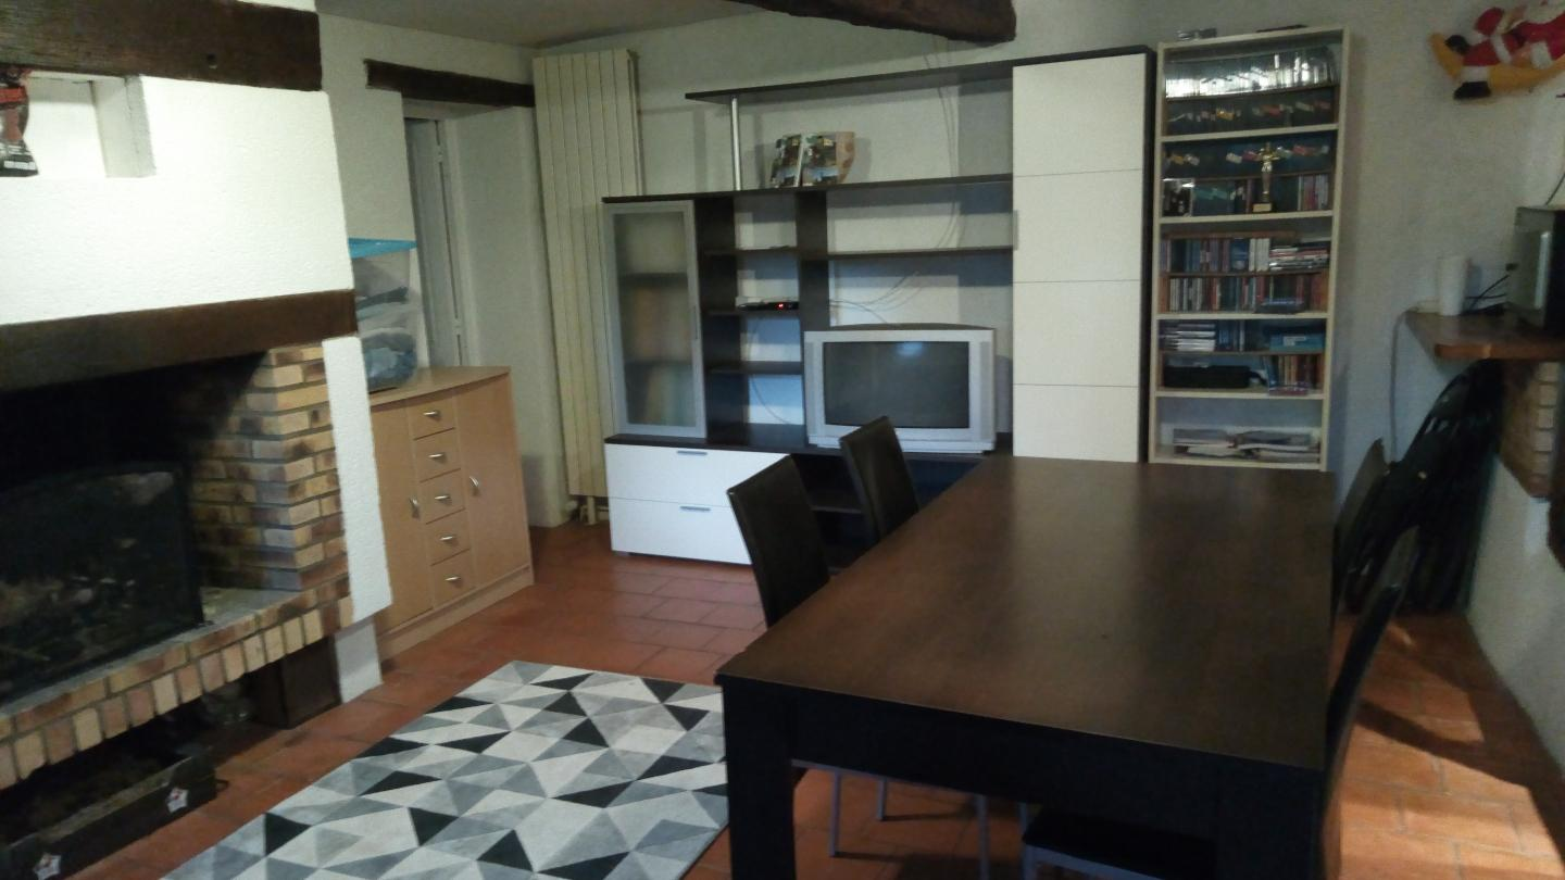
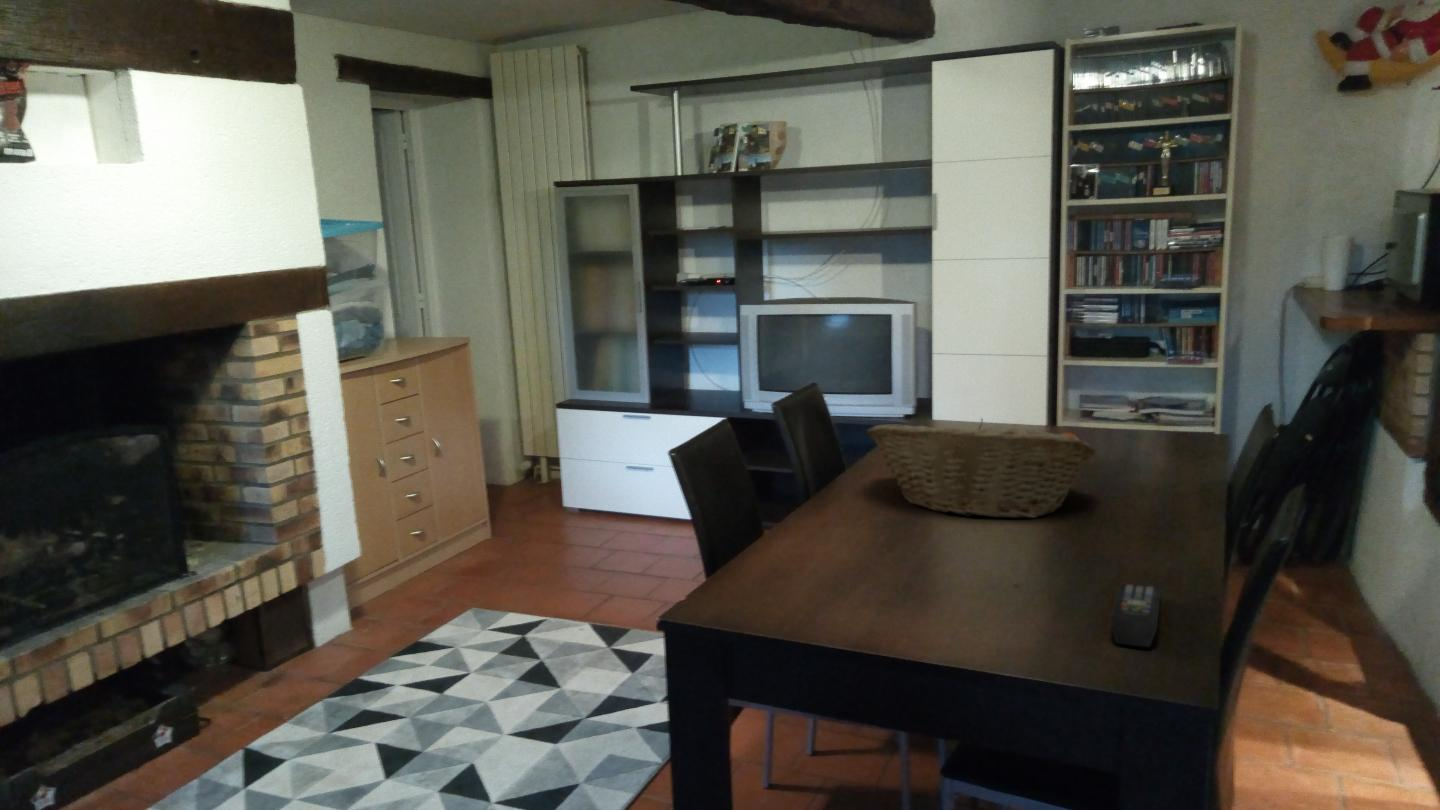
+ fruit basket (977, 458)
+ remote control (1136, 609)
